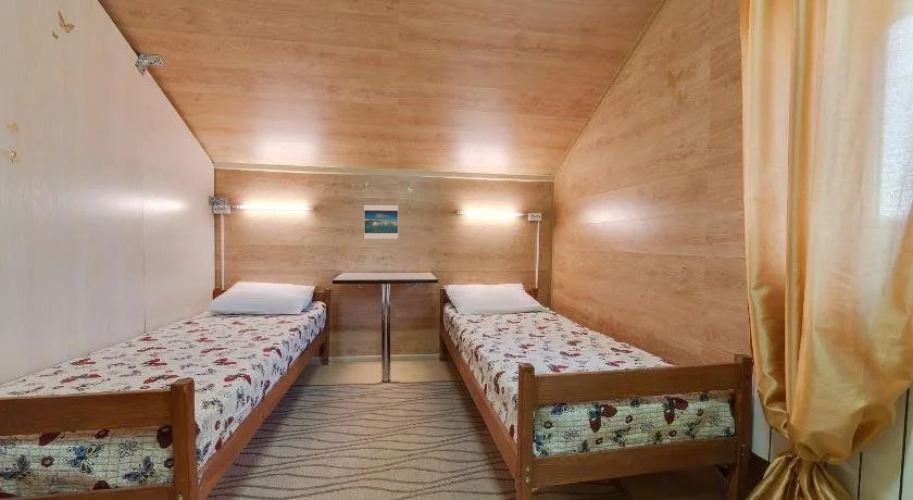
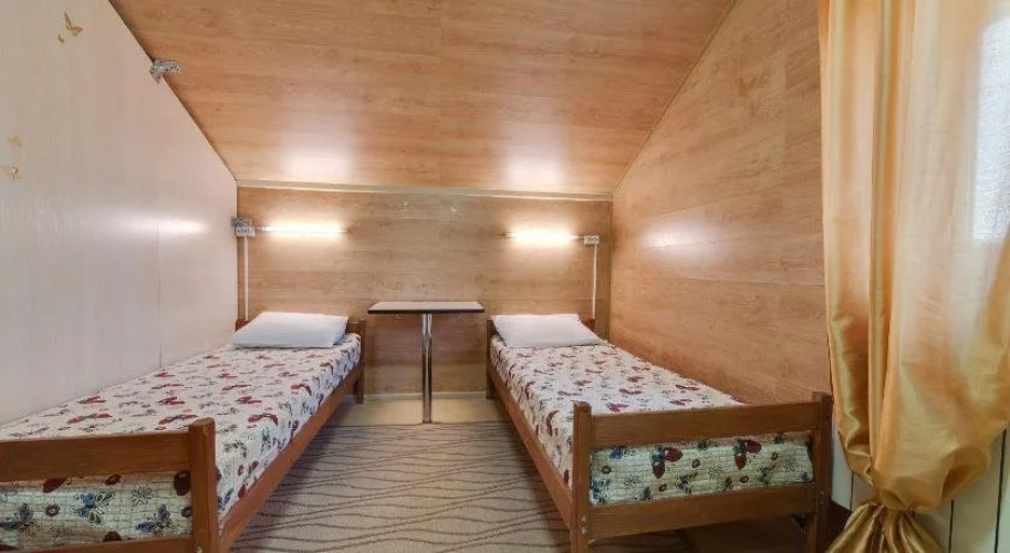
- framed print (381, 222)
